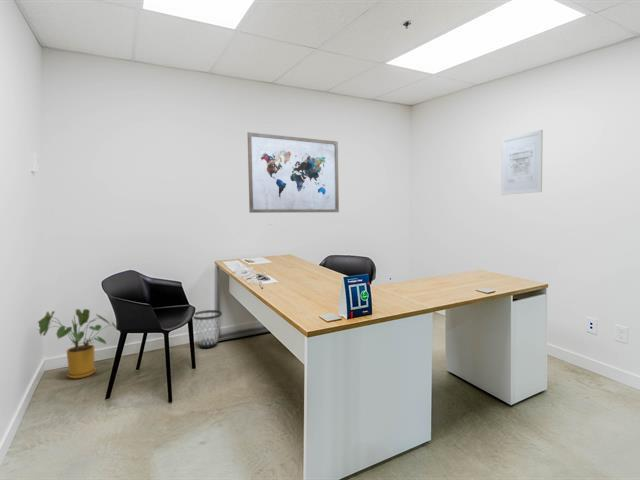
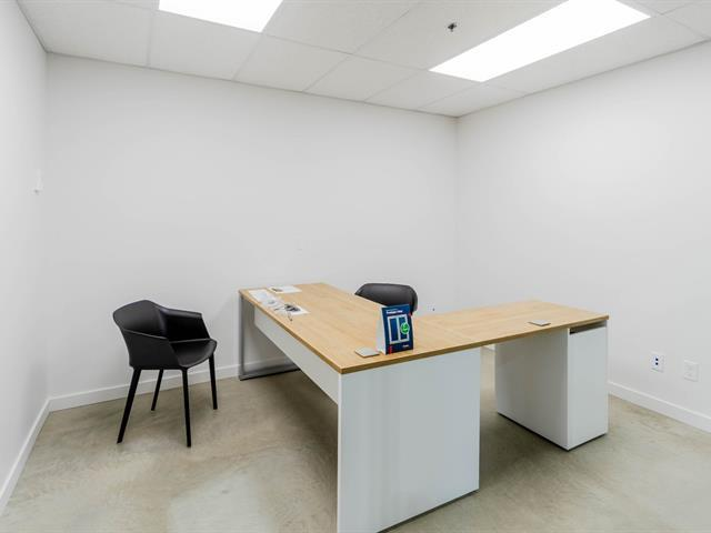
- house plant (77, 342)
- wall art (520, 164)
- wastebasket (207, 329)
- wall art (296, 175)
